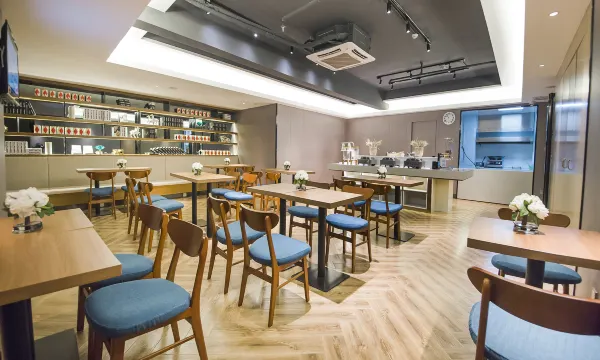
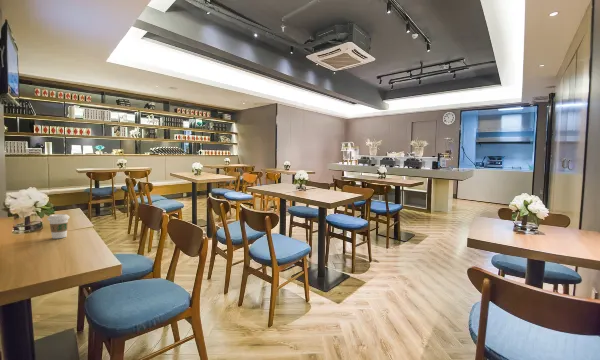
+ coffee cup (59, 226)
